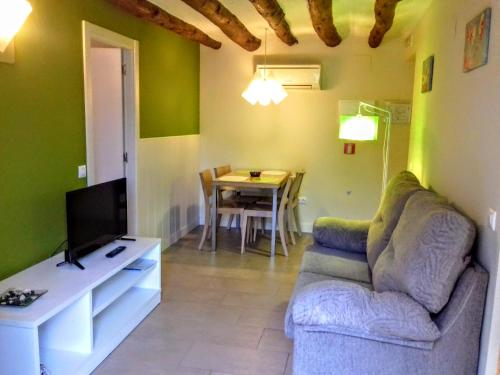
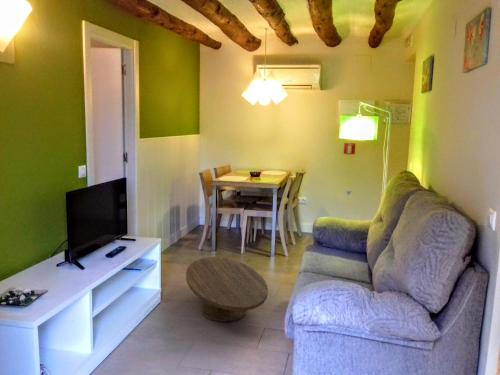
+ coffee table (224, 295)
